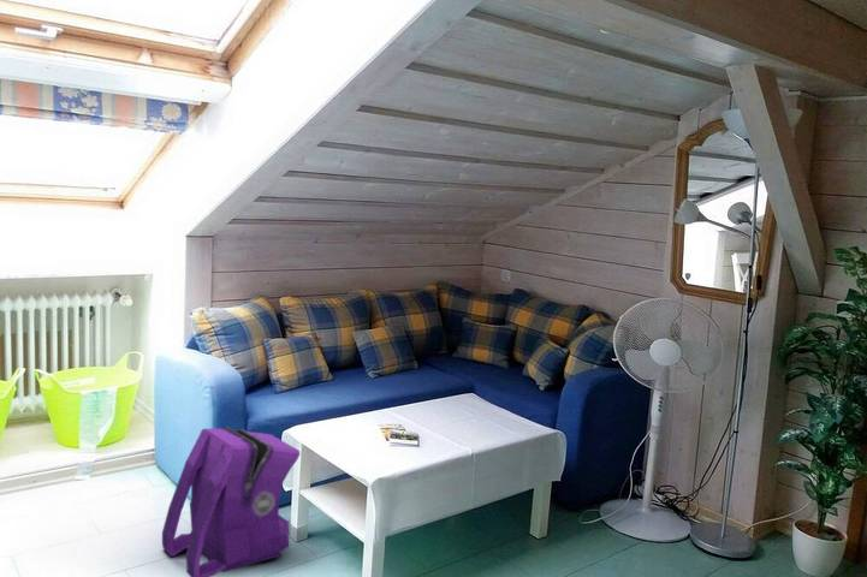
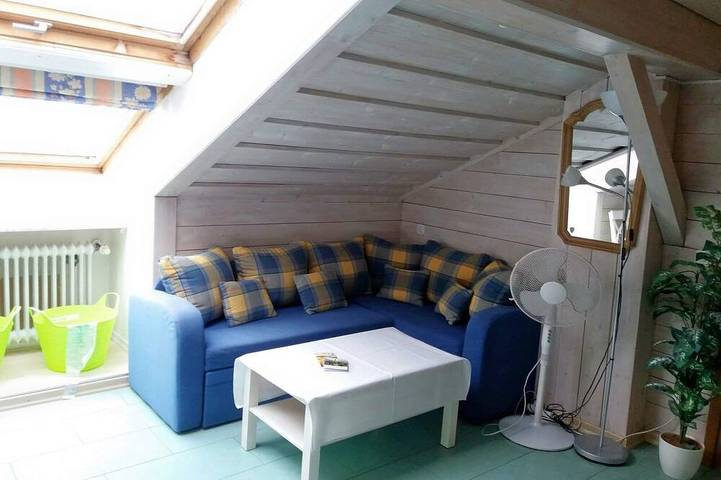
- backpack (234, 493)
